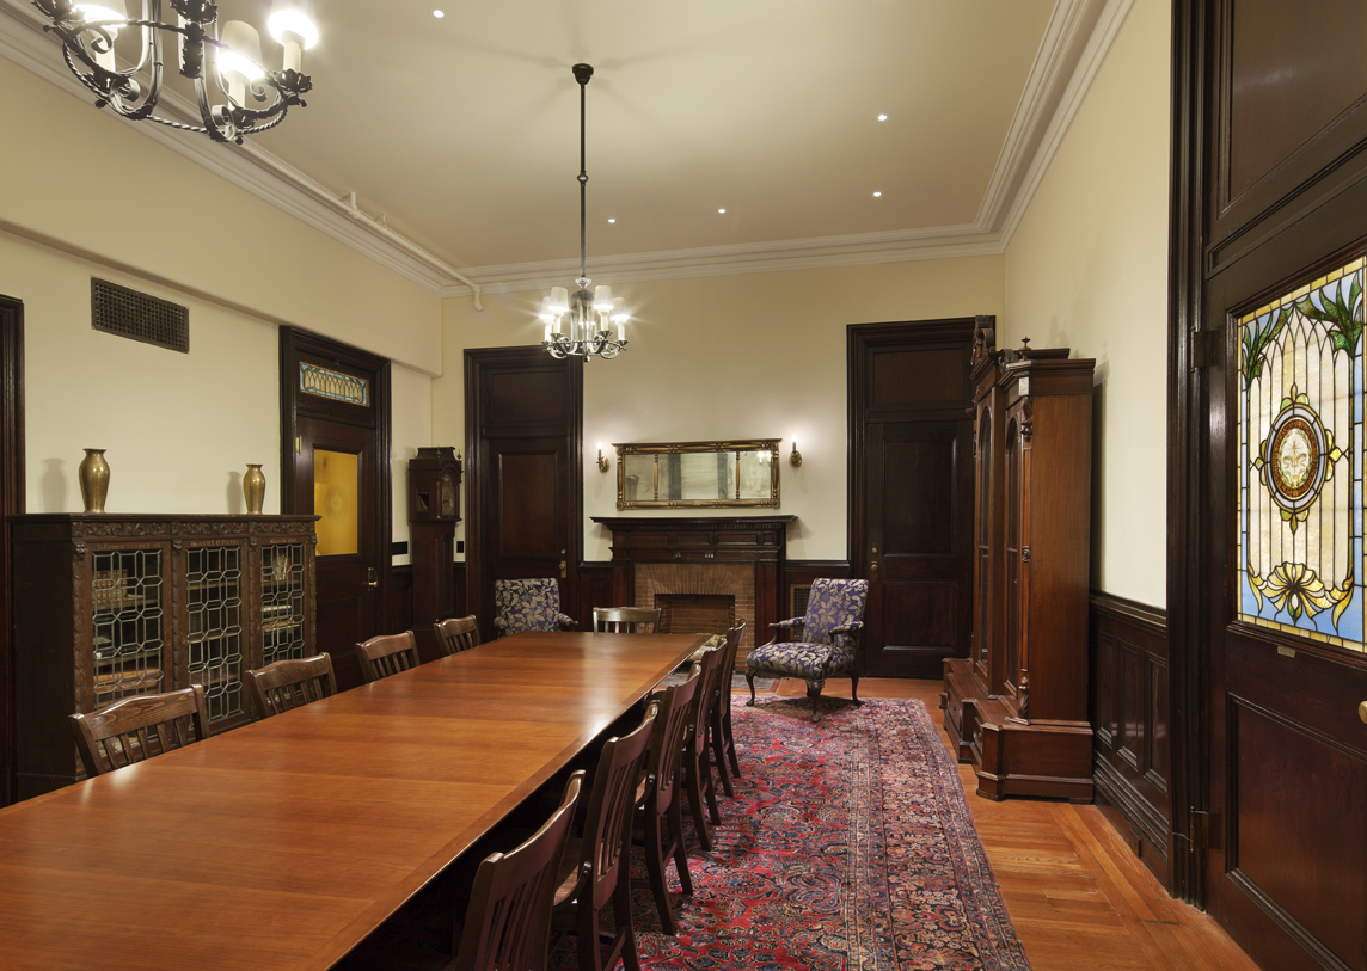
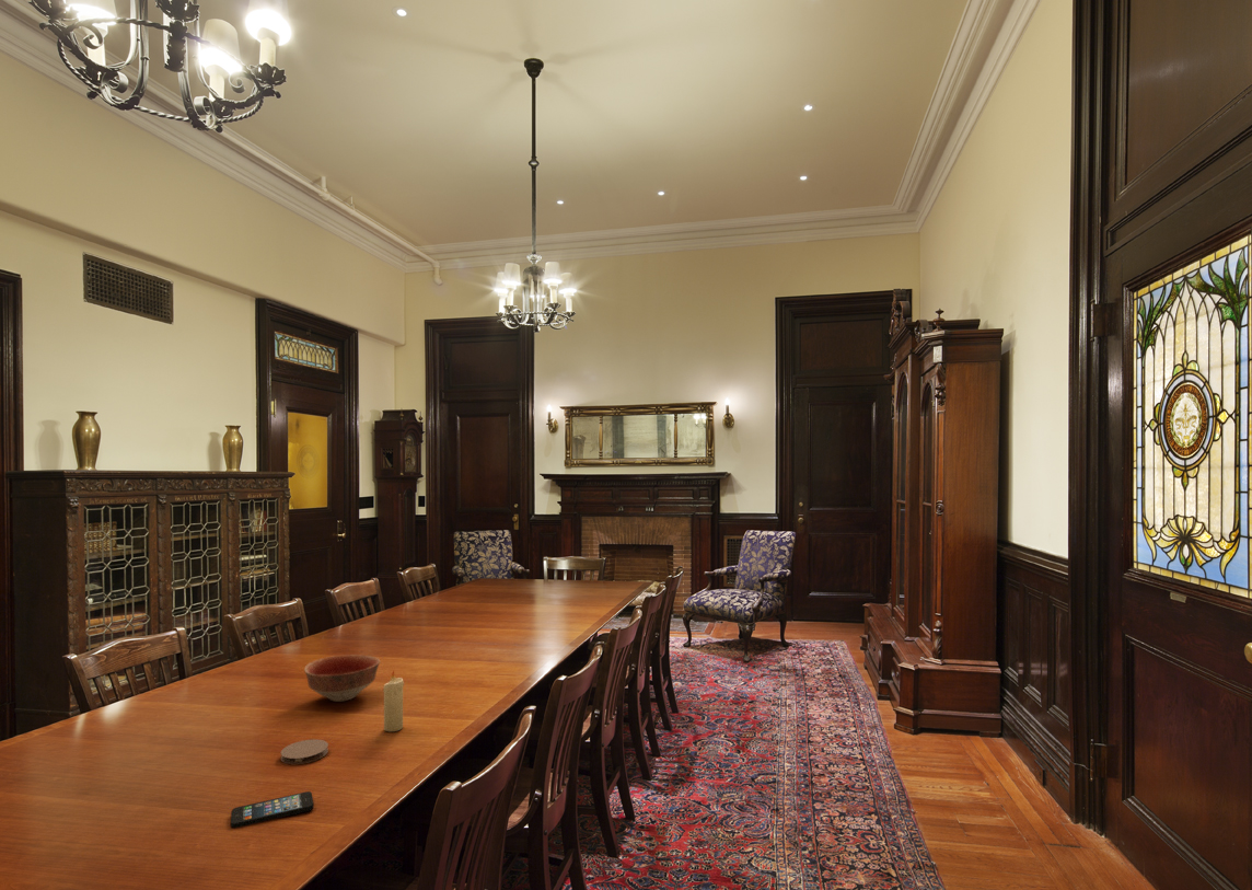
+ bowl (343, 680)
+ candle (393, 698)
+ coaster (304, 751)
+ smartphone (273, 808)
